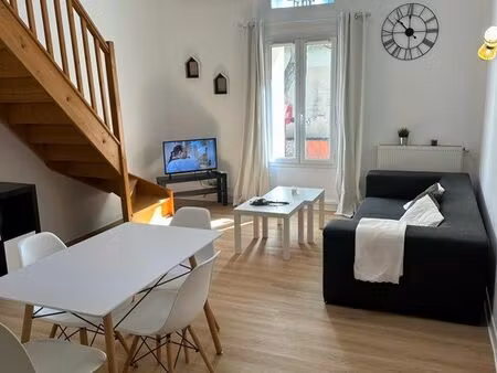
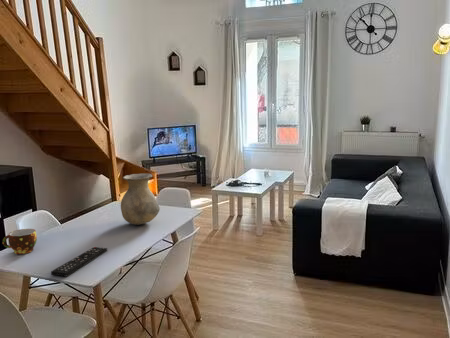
+ cup (21, 242)
+ vase (139, 199)
+ remote control (81, 260)
